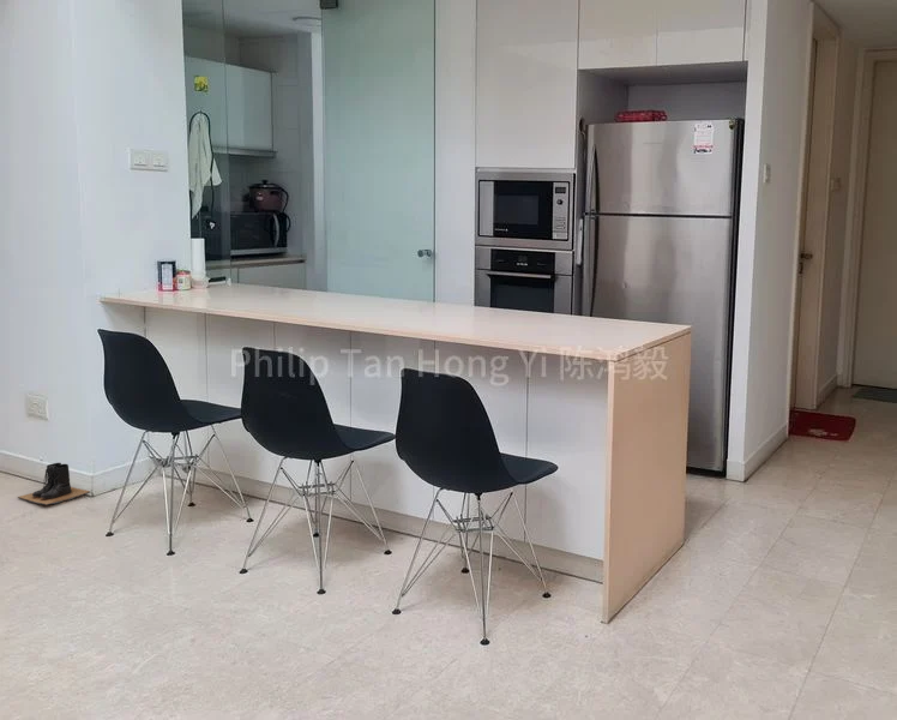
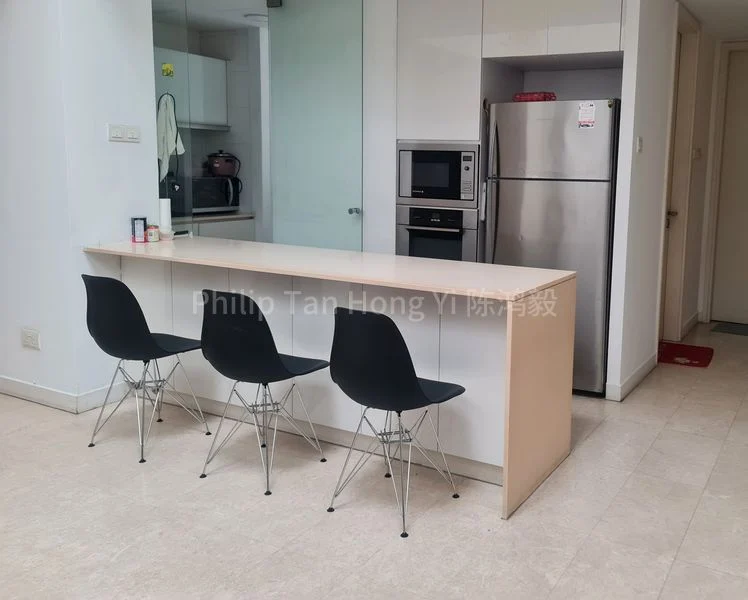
- boots (53, 480)
